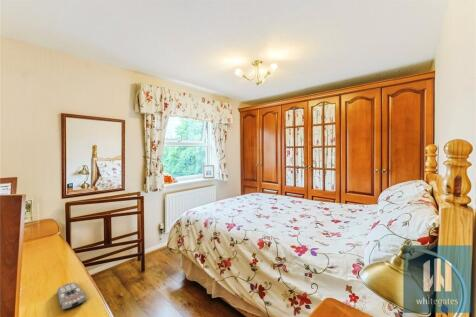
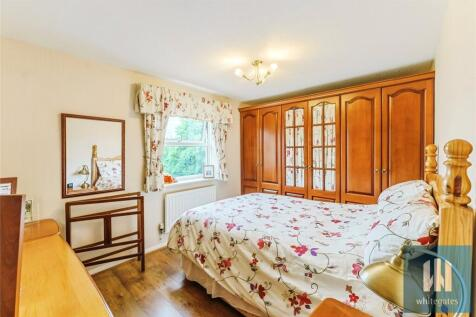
- remote control (70, 294)
